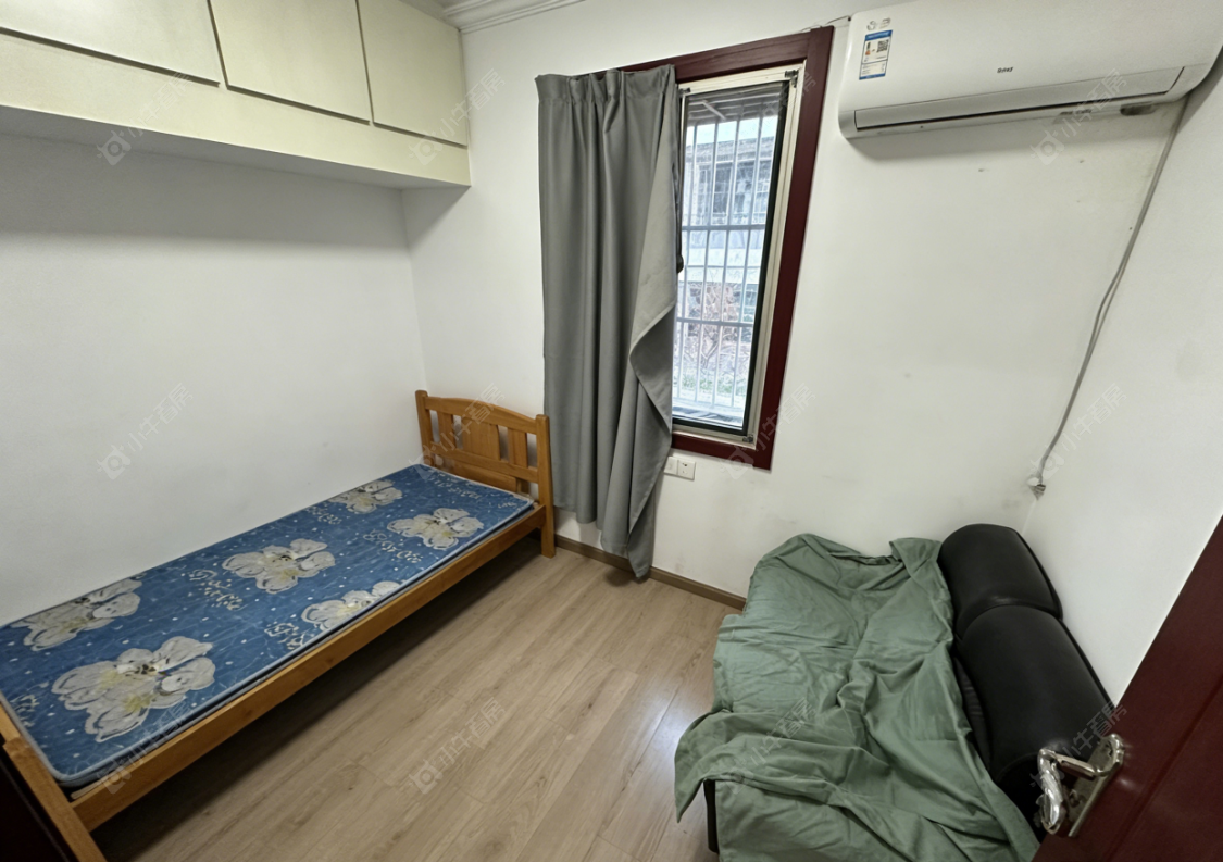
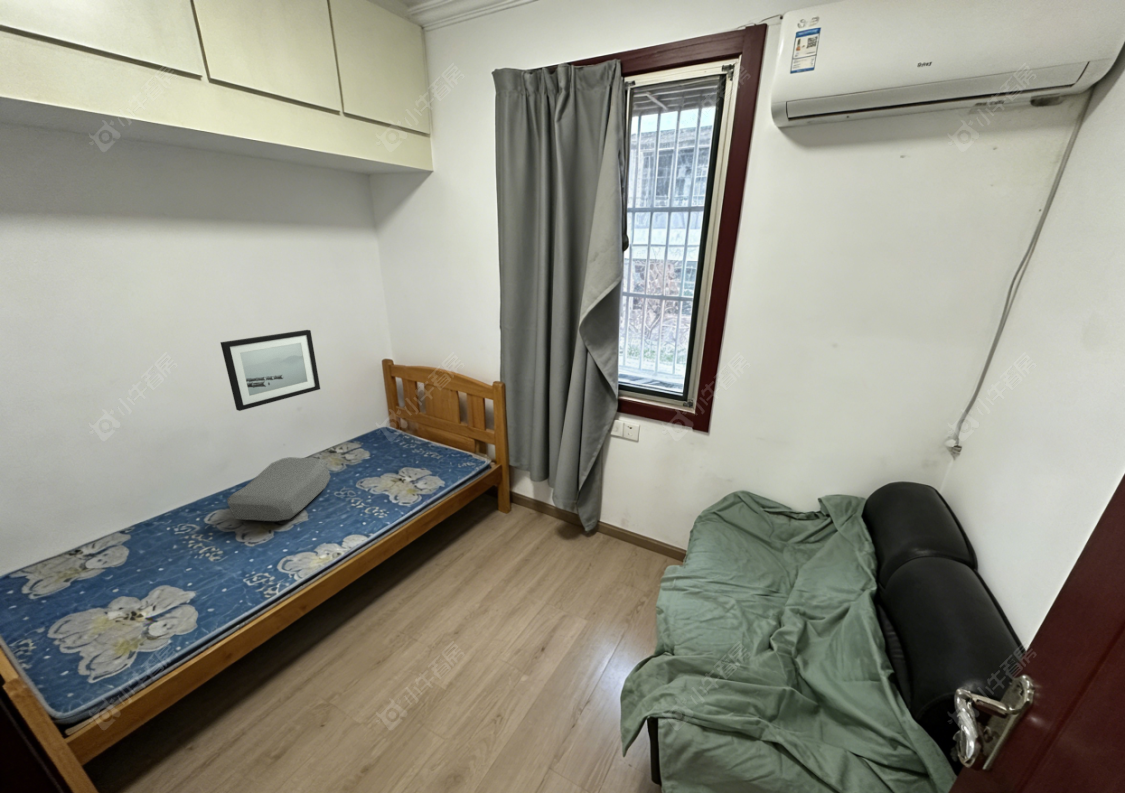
+ cushion (285, 487)
+ wall art (275, 368)
